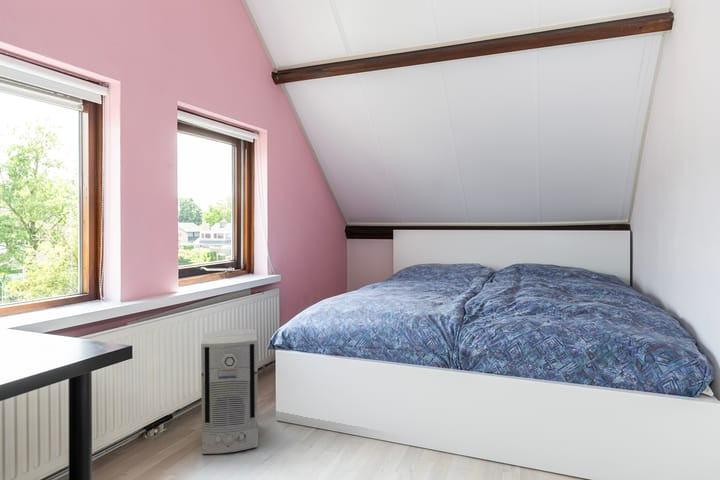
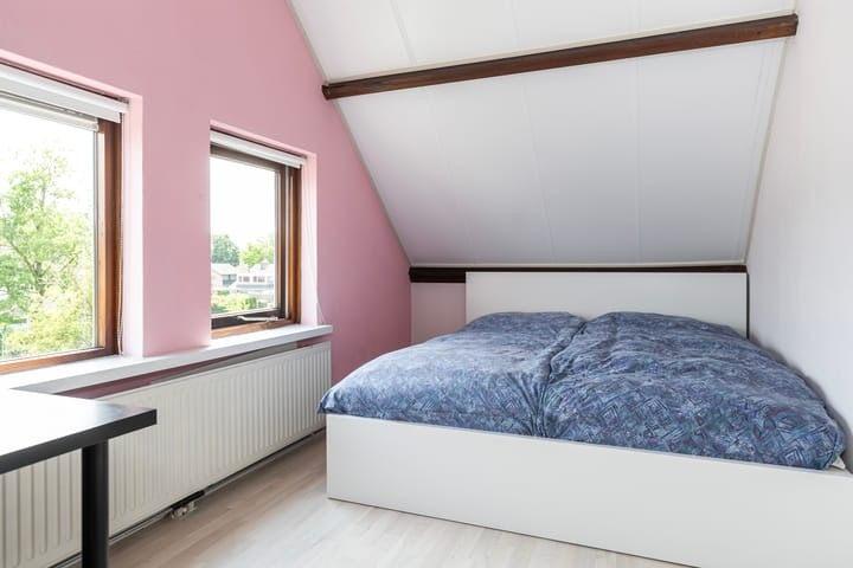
- air purifier (230, 386)
